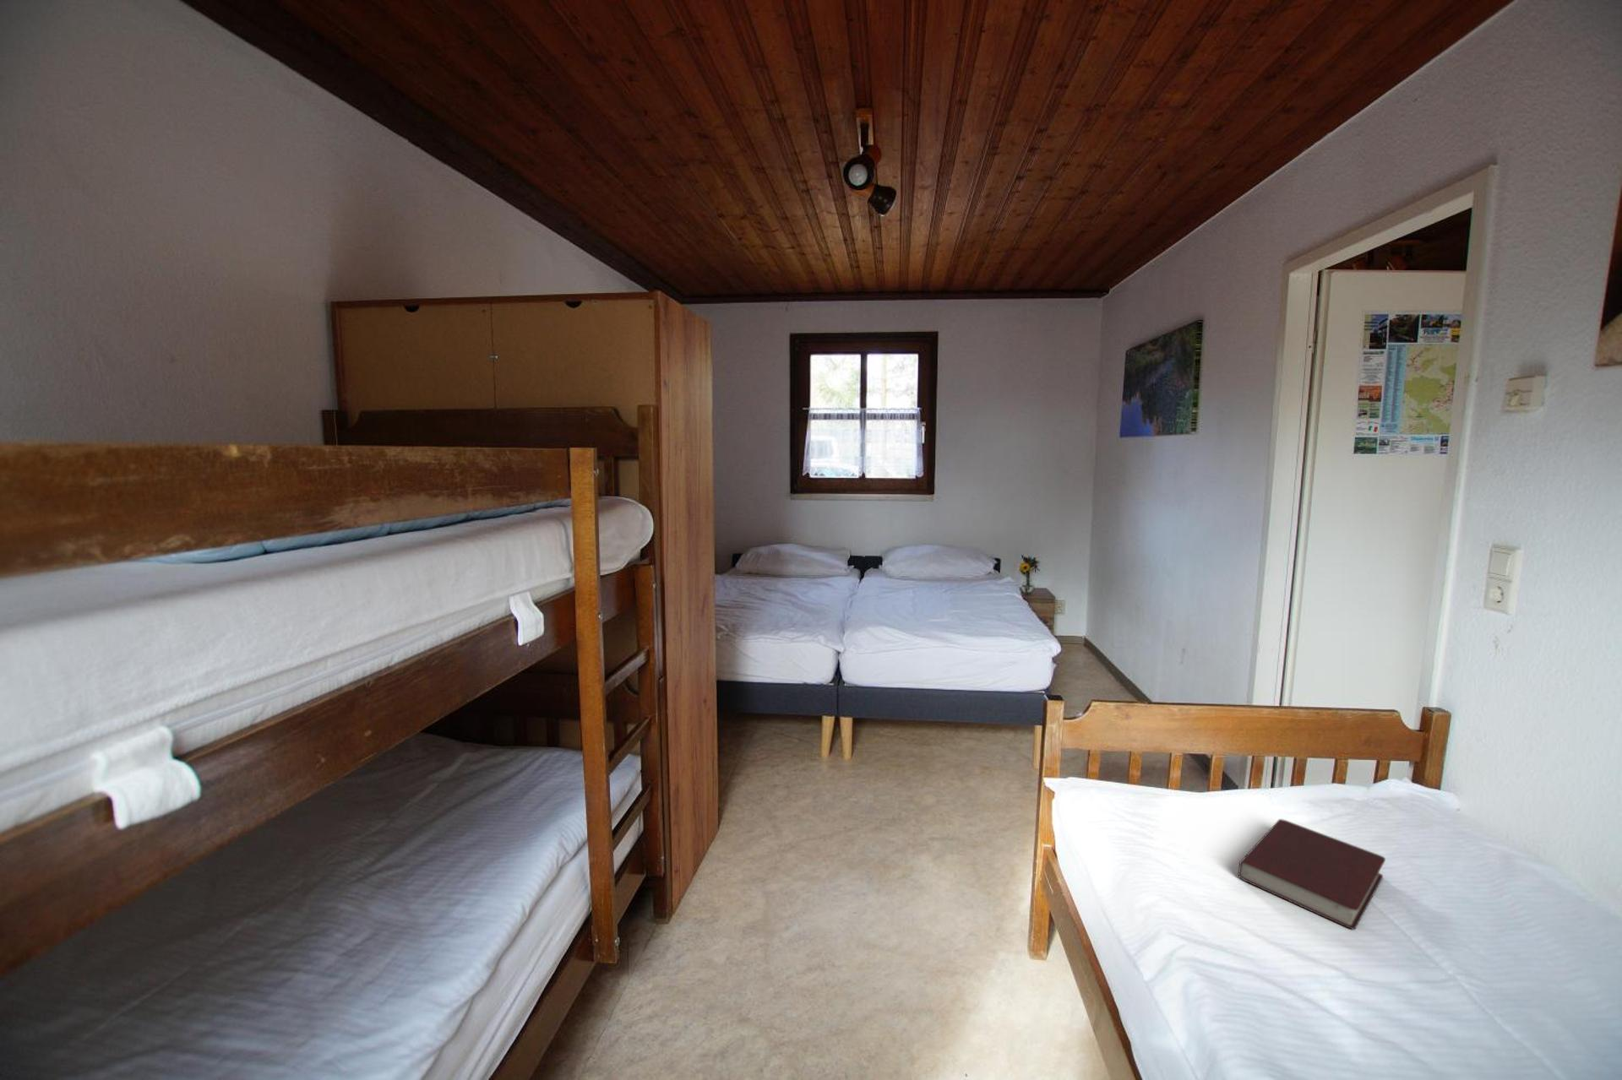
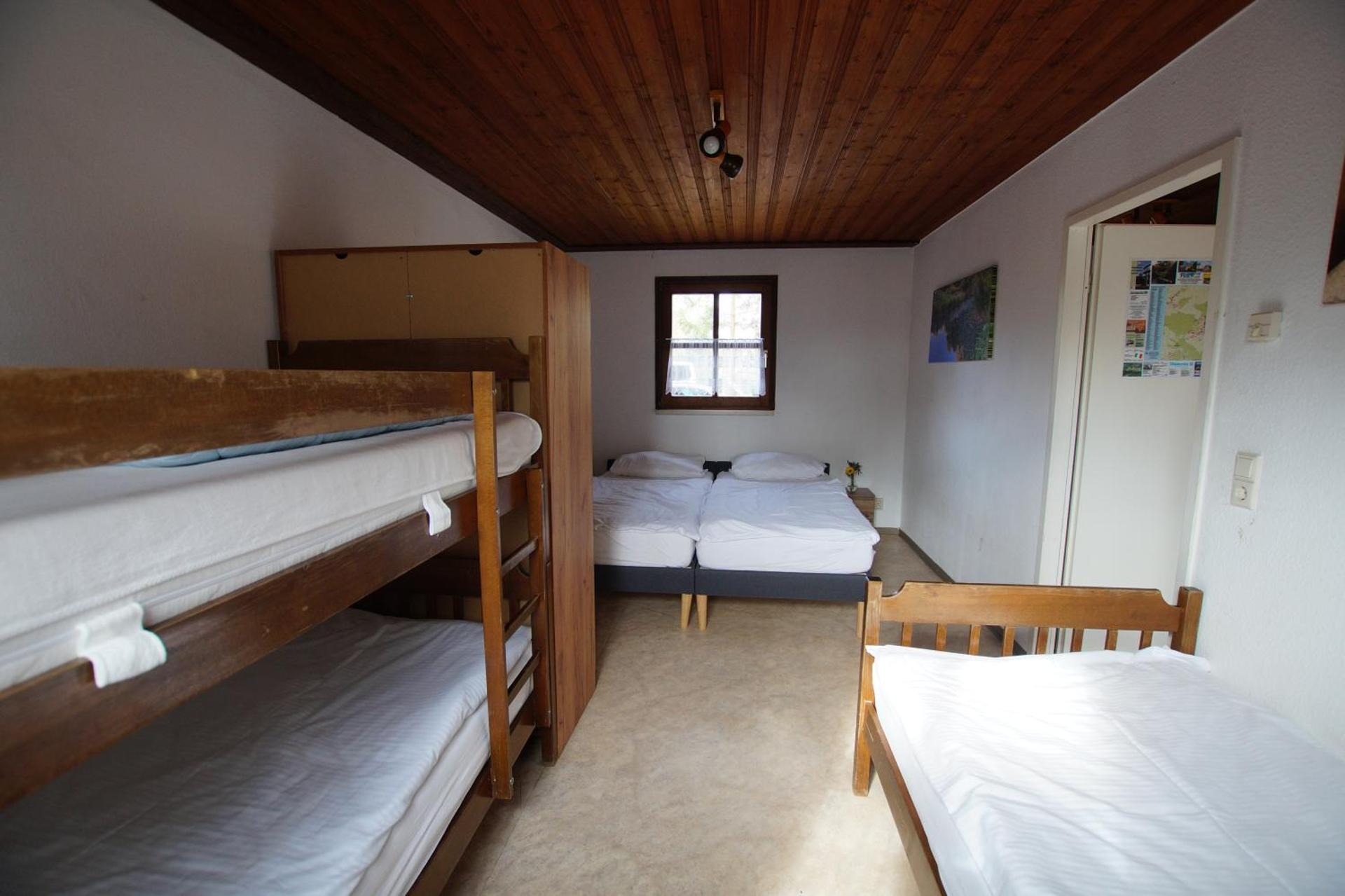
- book (1312, 867)
